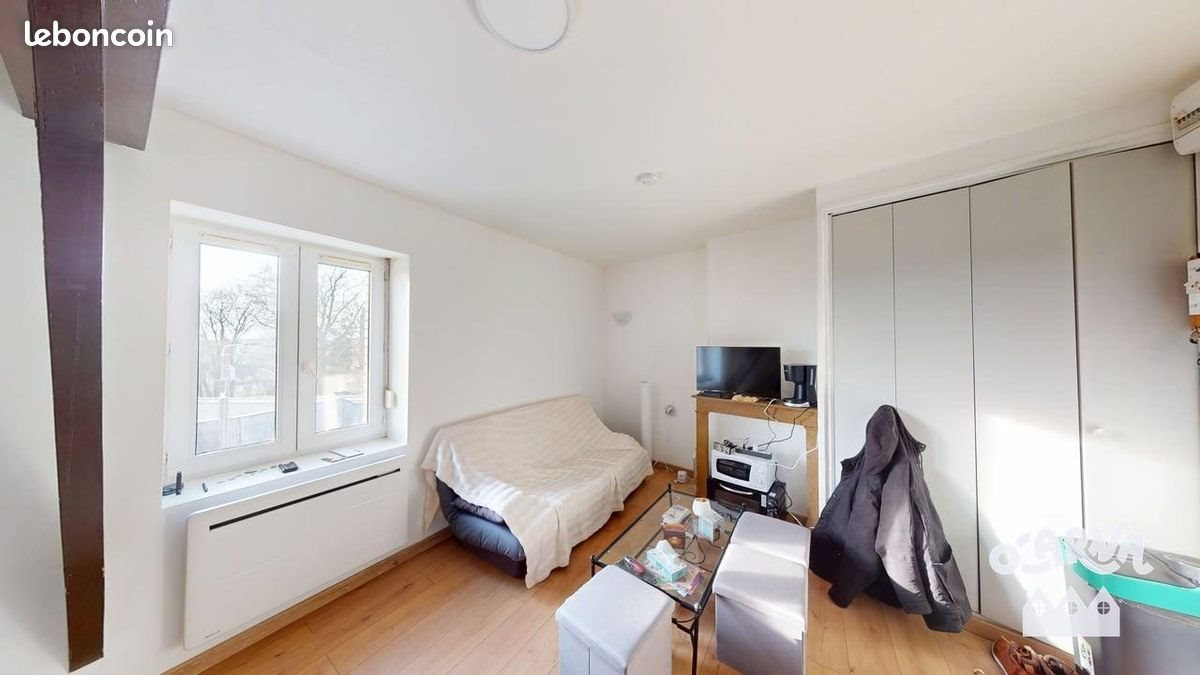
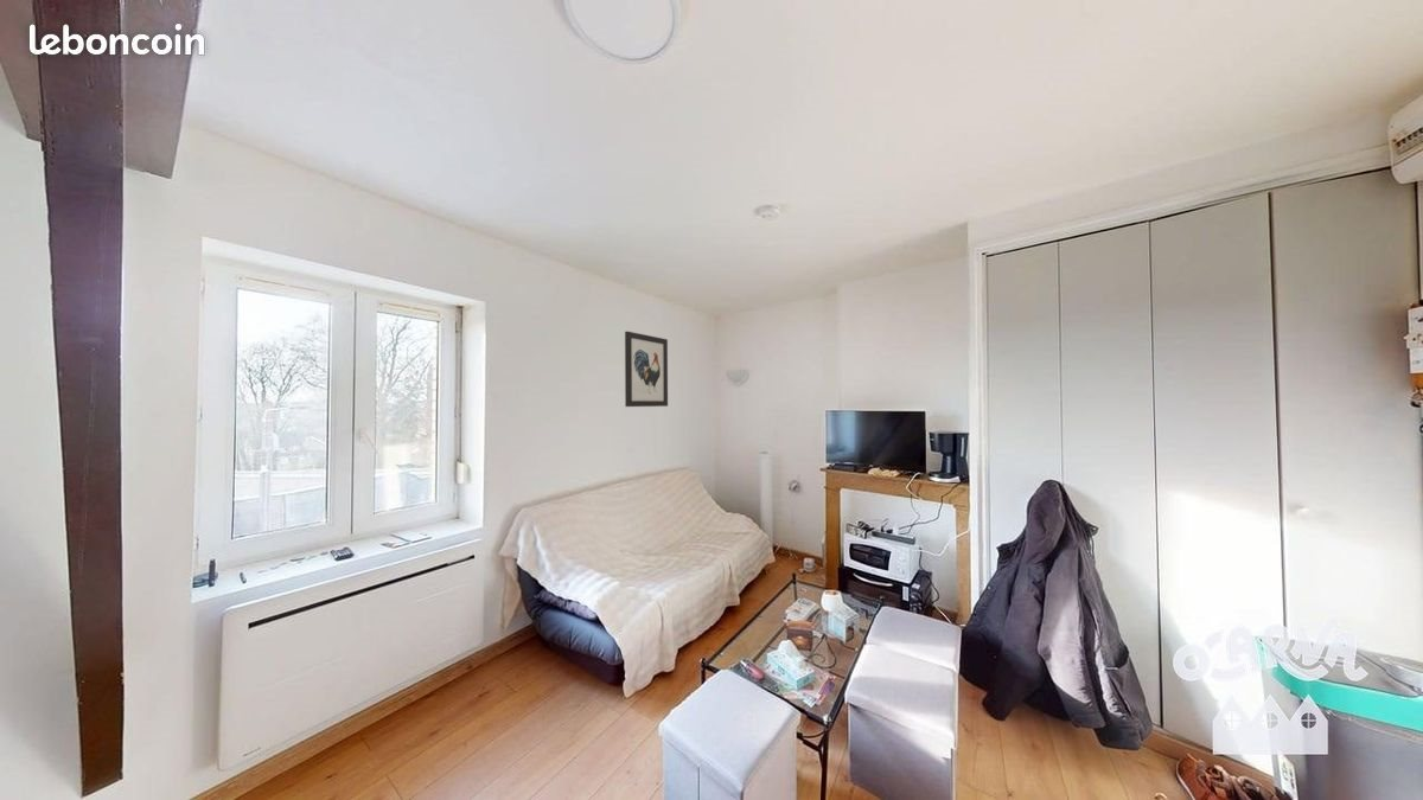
+ wall art (647, 371)
